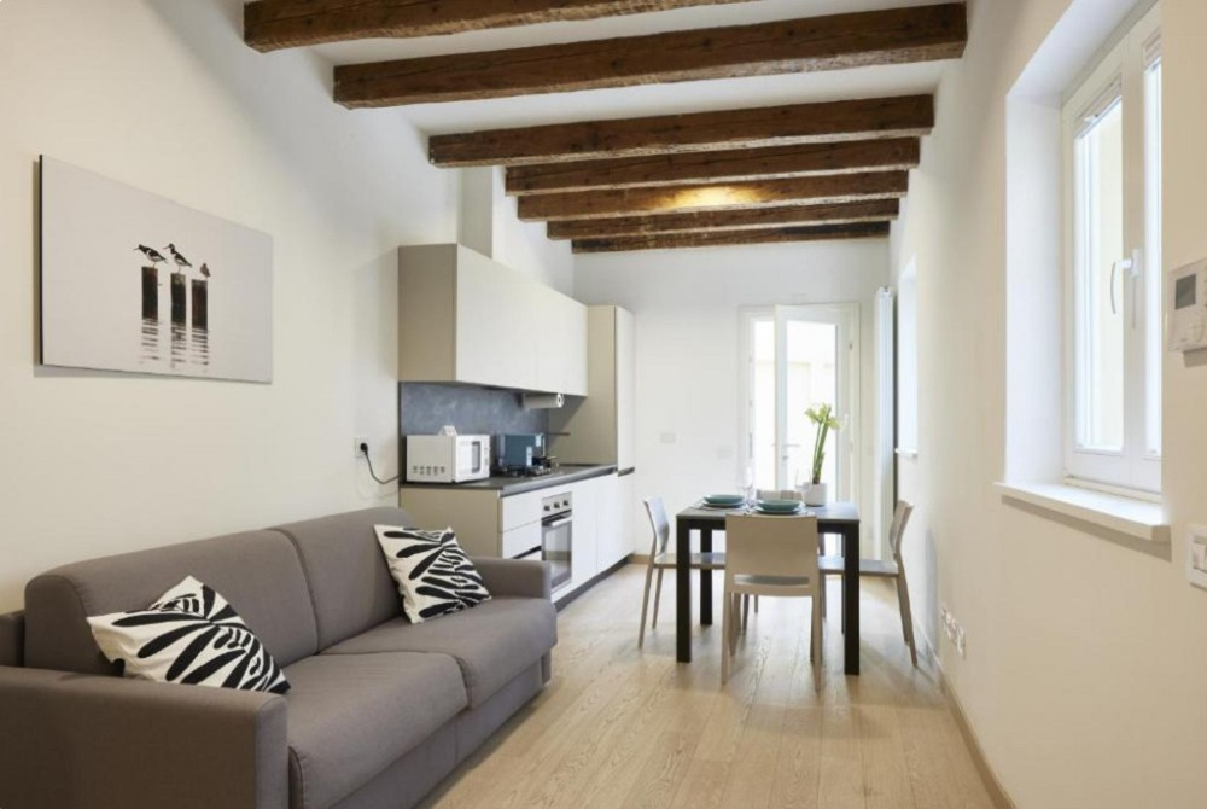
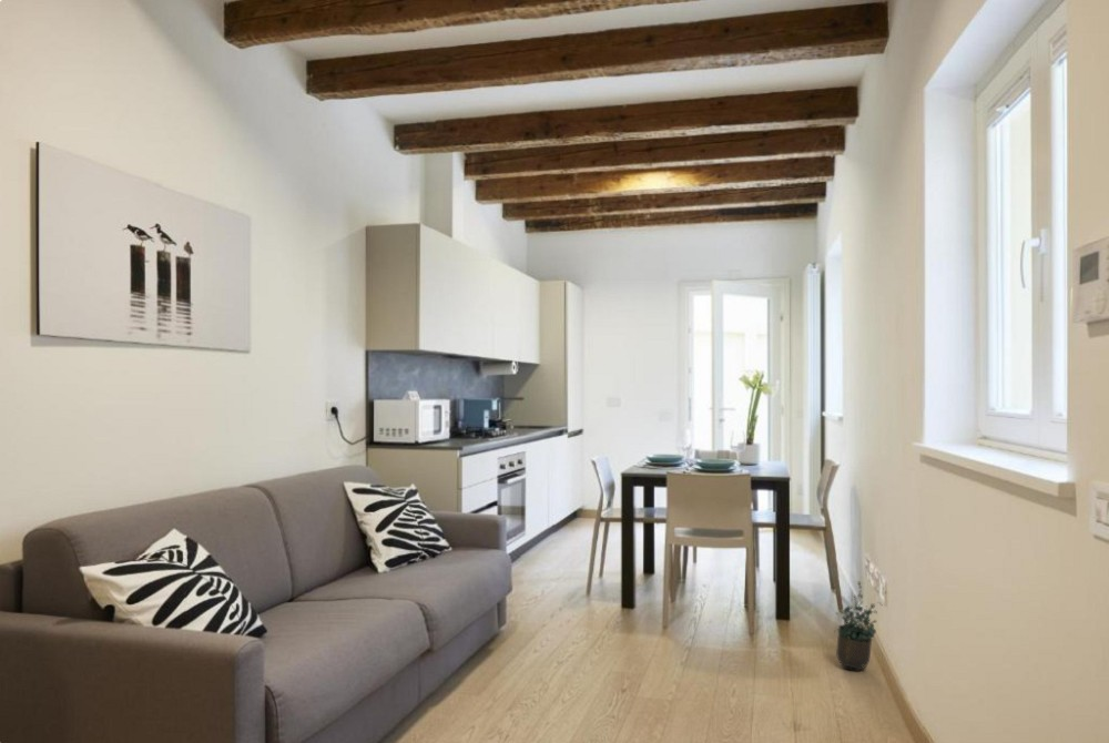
+ potted plant (856, 627)
